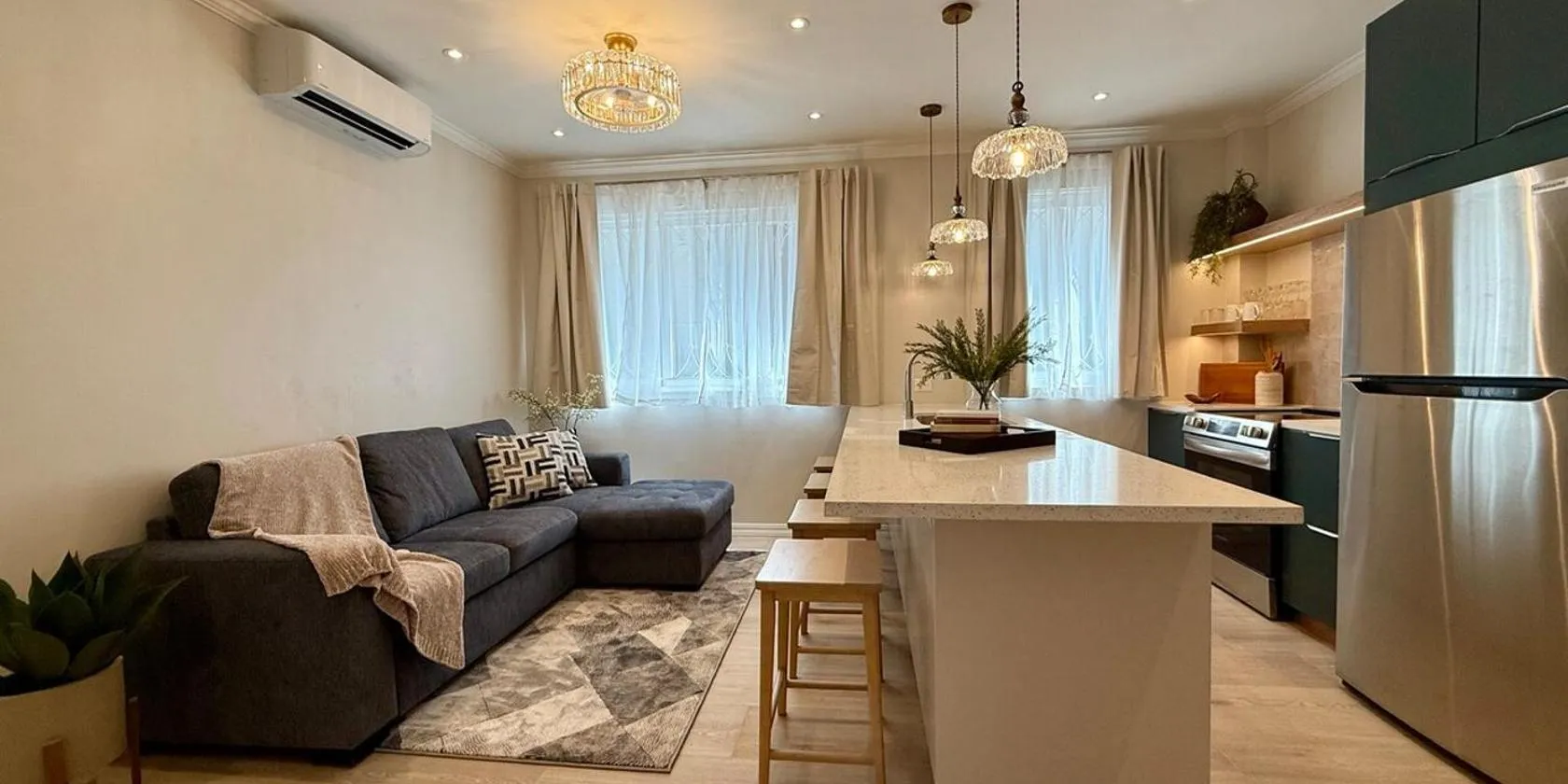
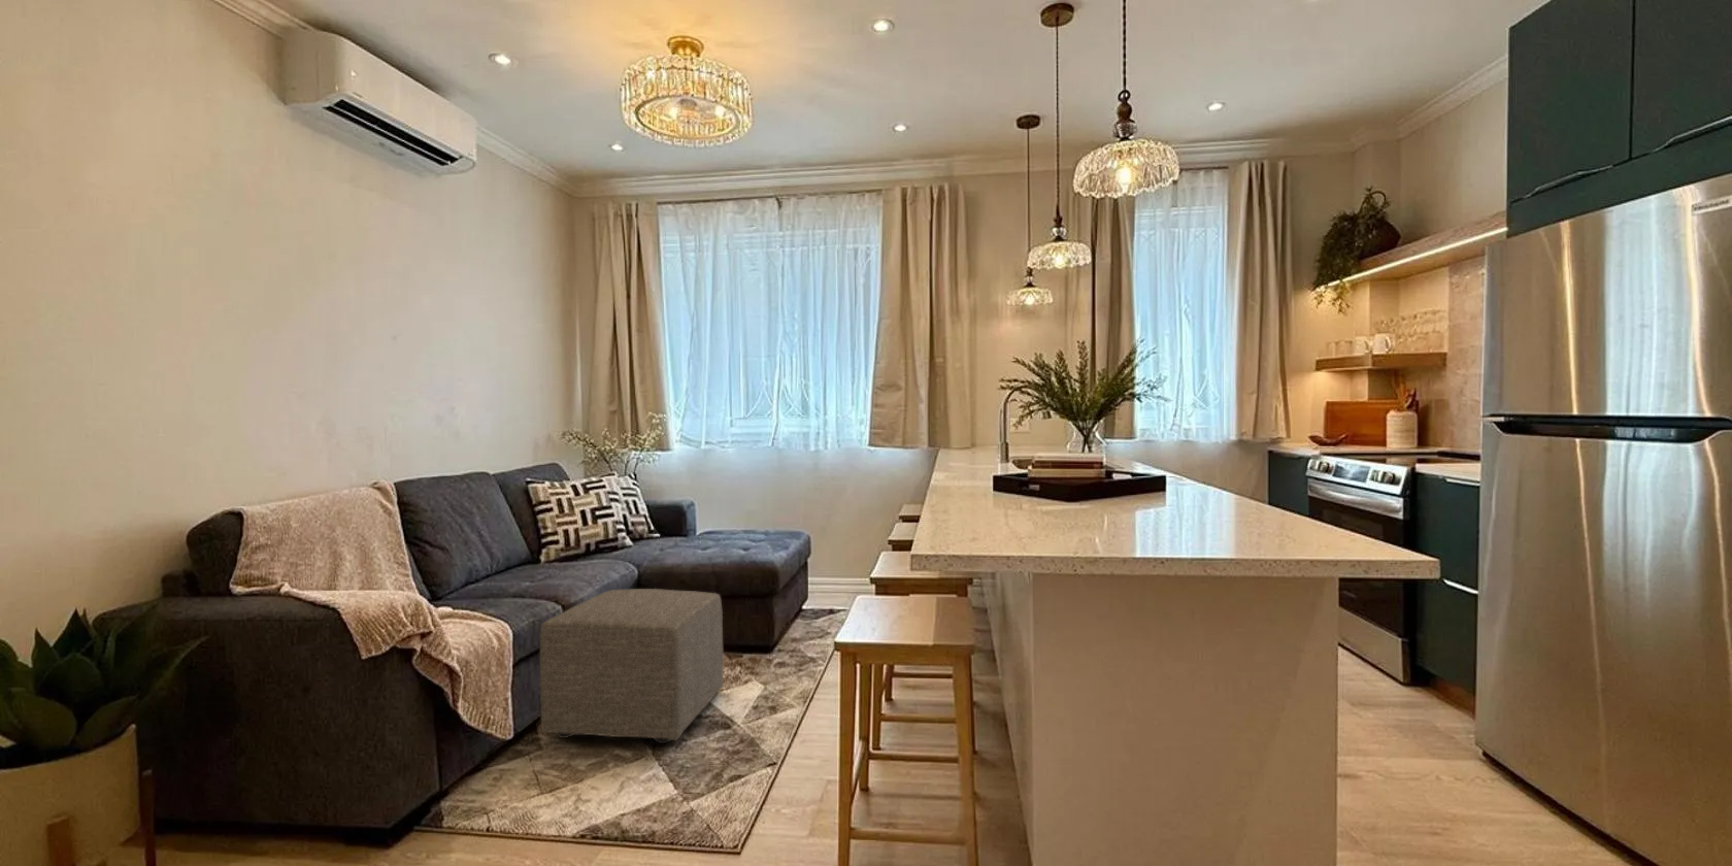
+ ottoman (638, 658)
